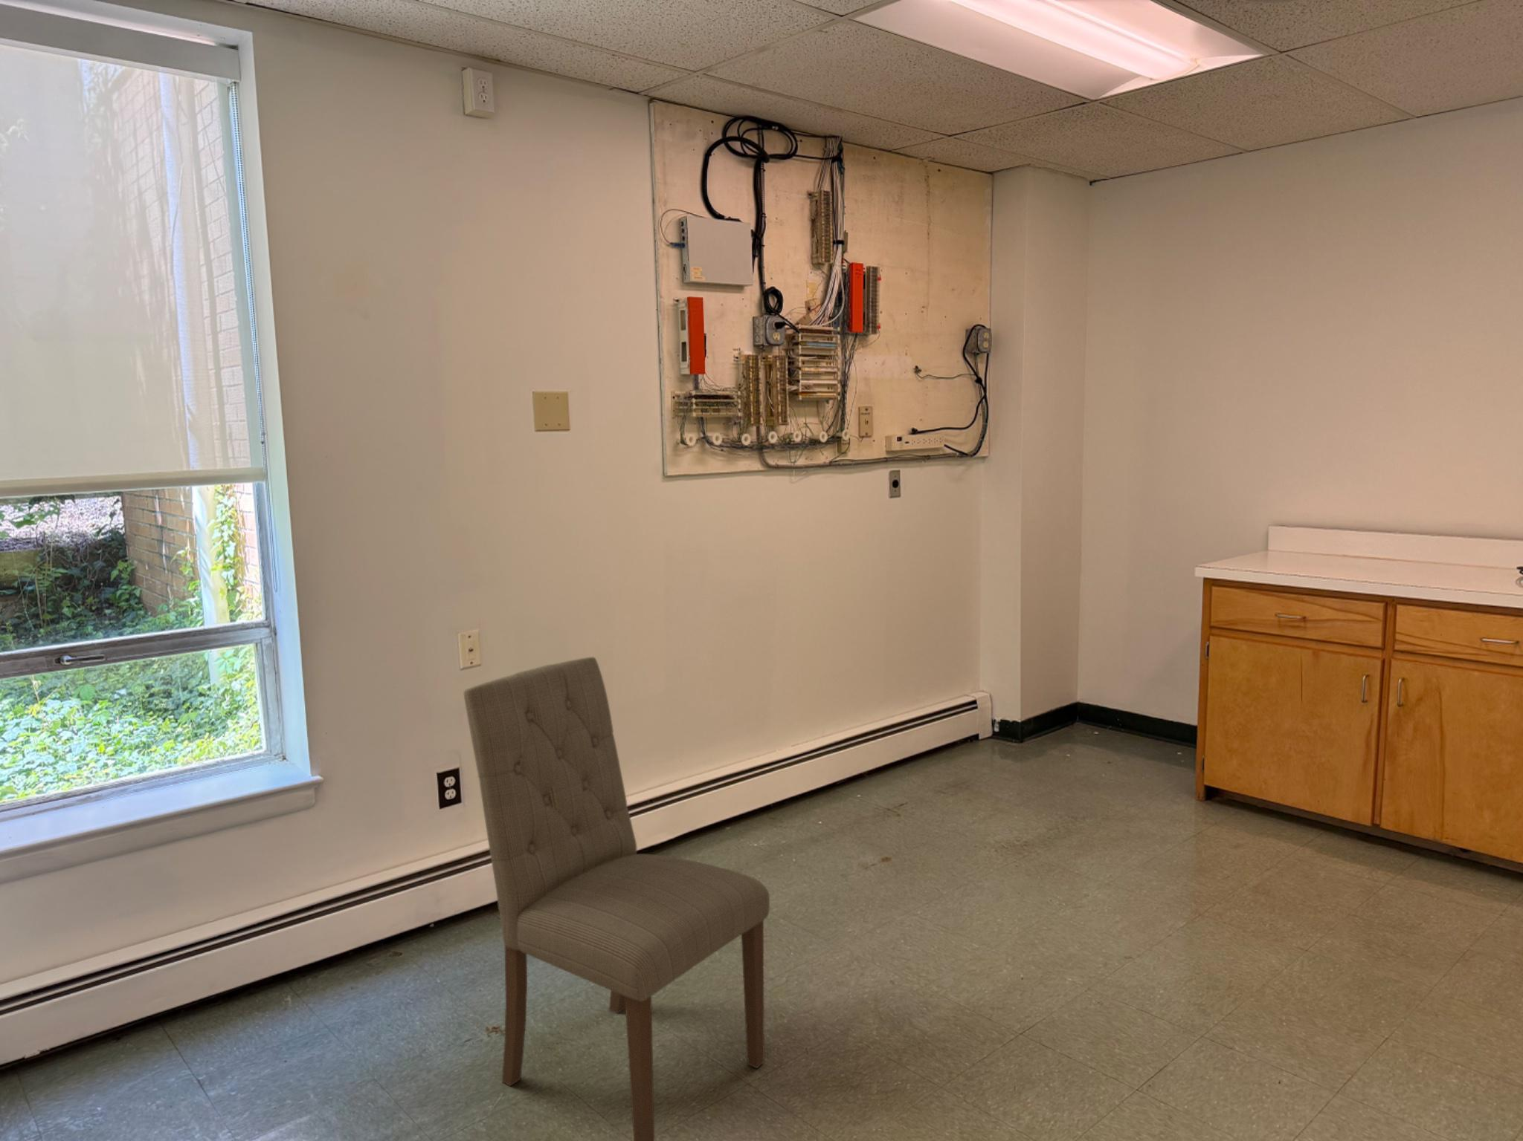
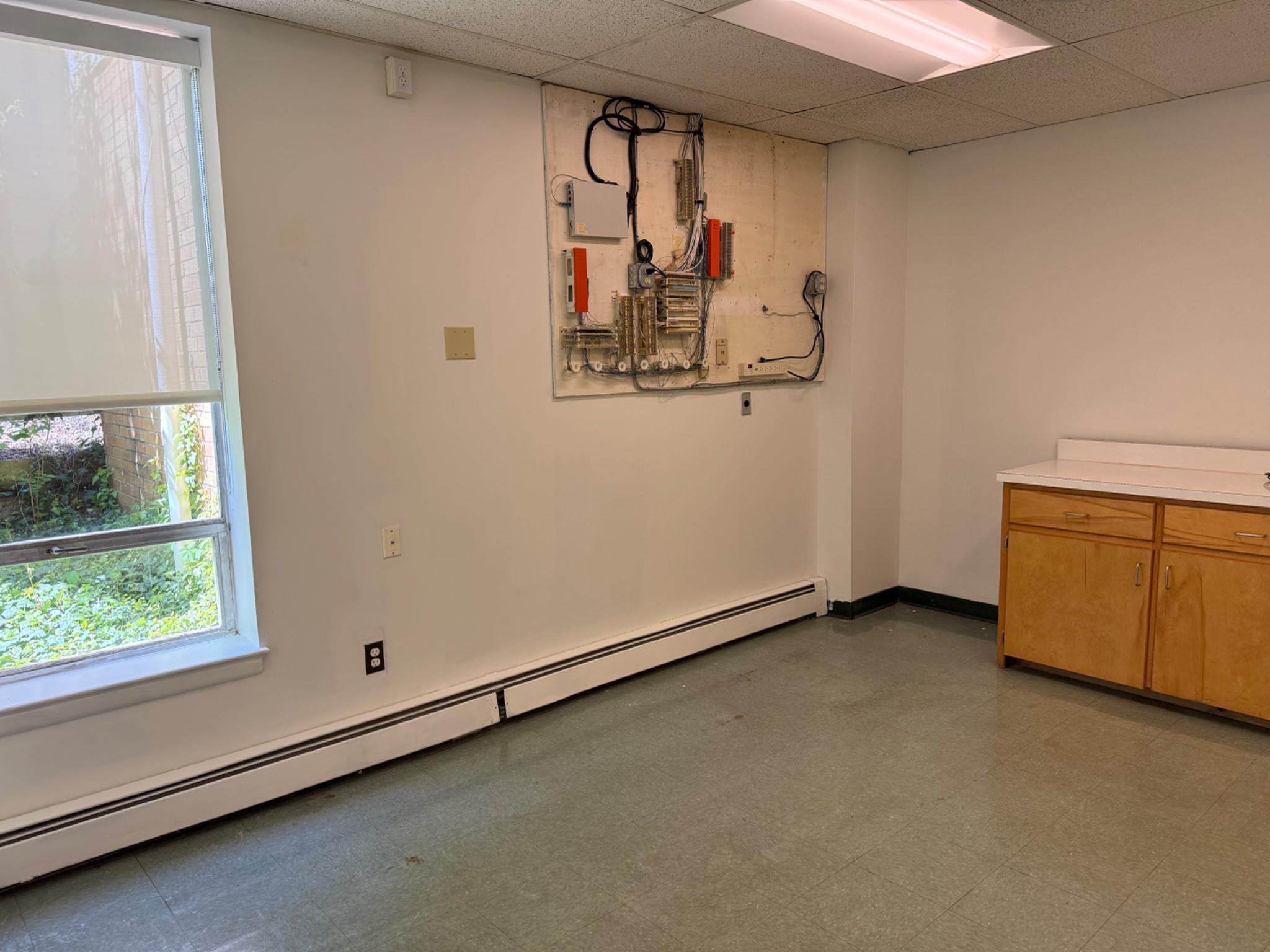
- dining chair (618, 881)
